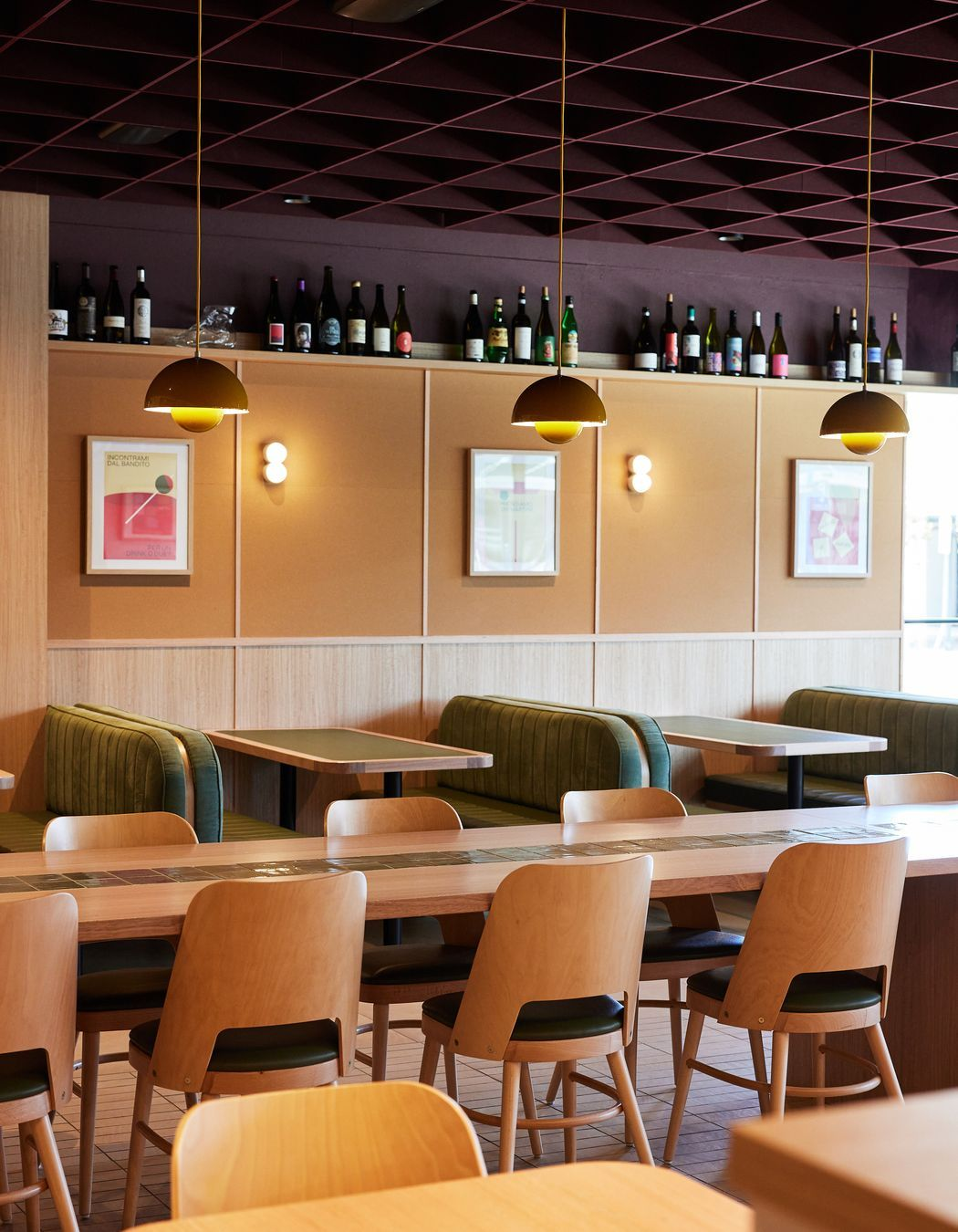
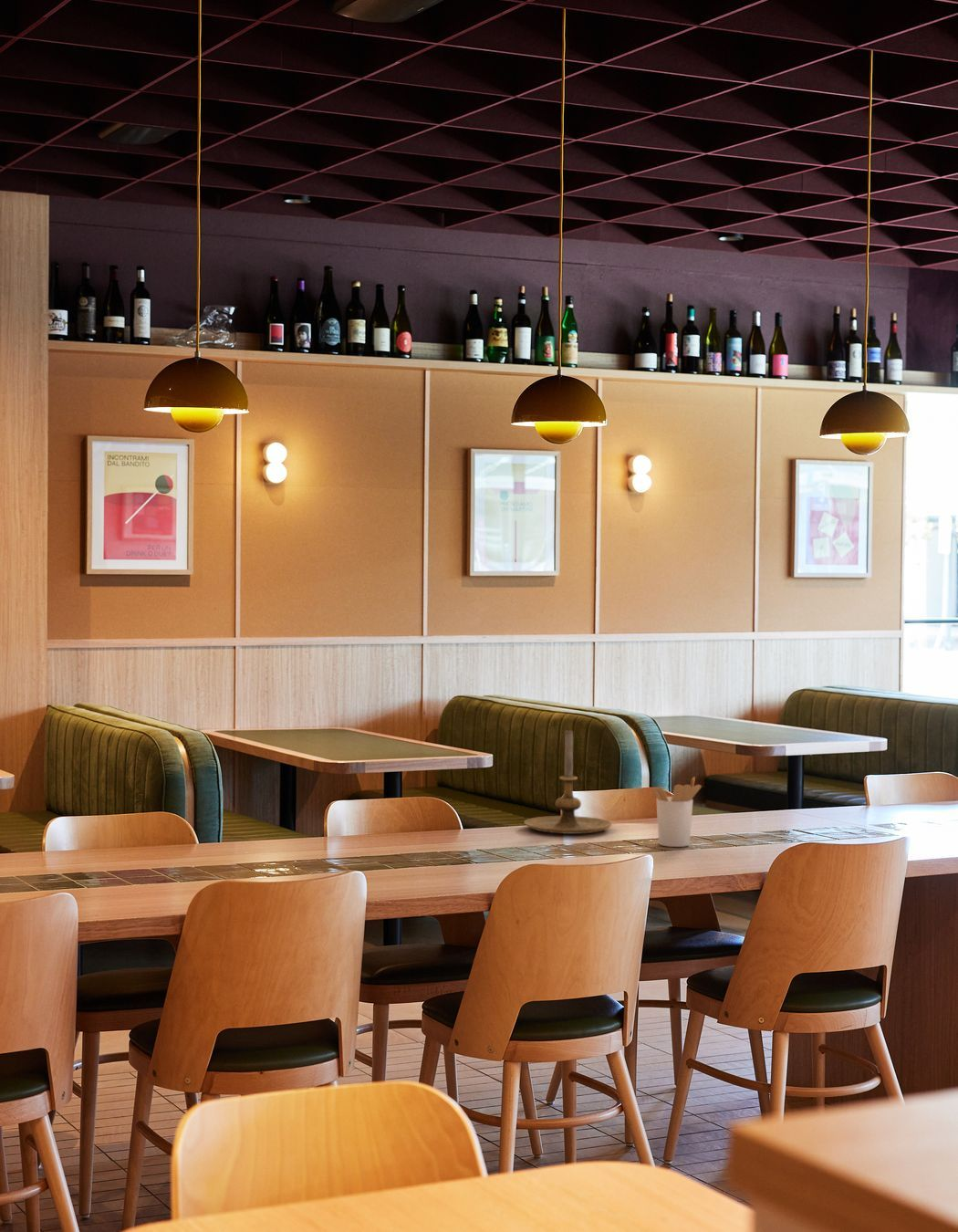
+ candle holder (568, 778)
+ utensil holder (678, 811)
